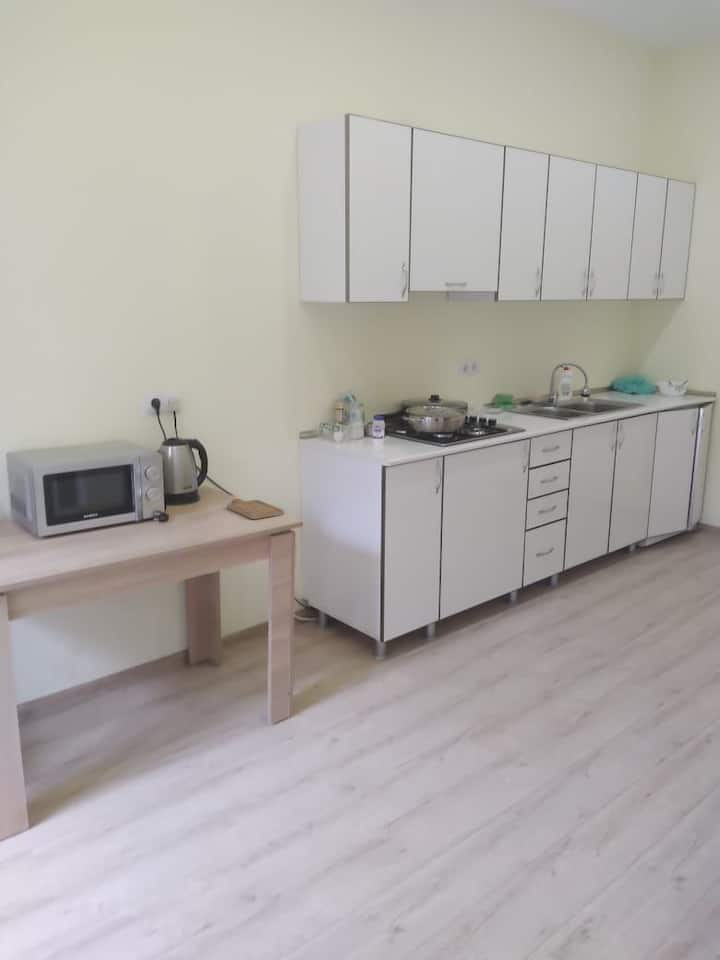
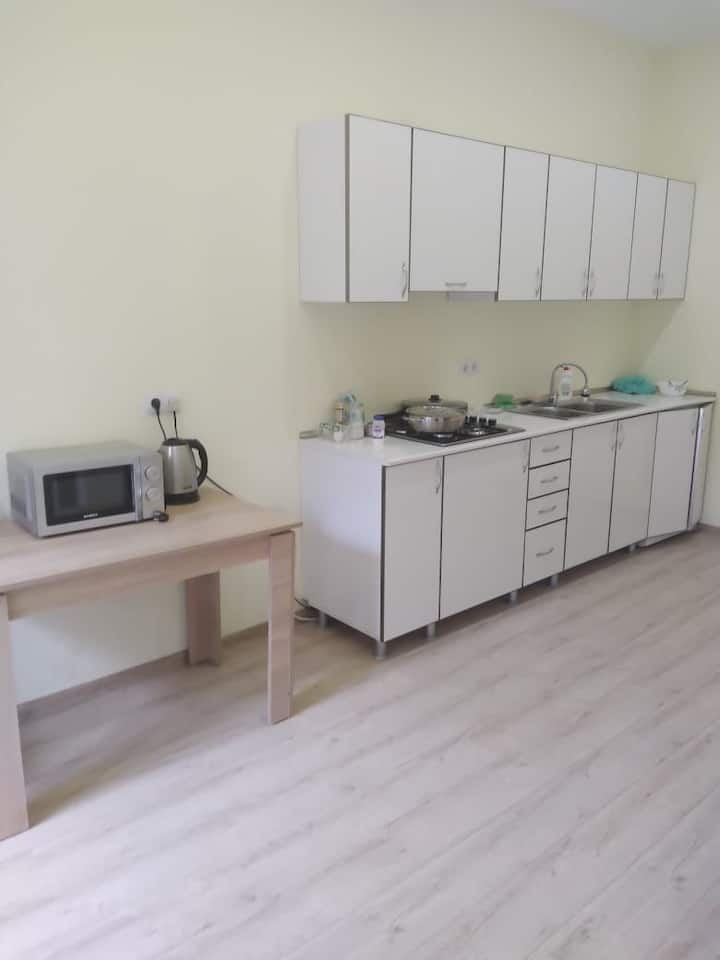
- chopping board (251, 507)
